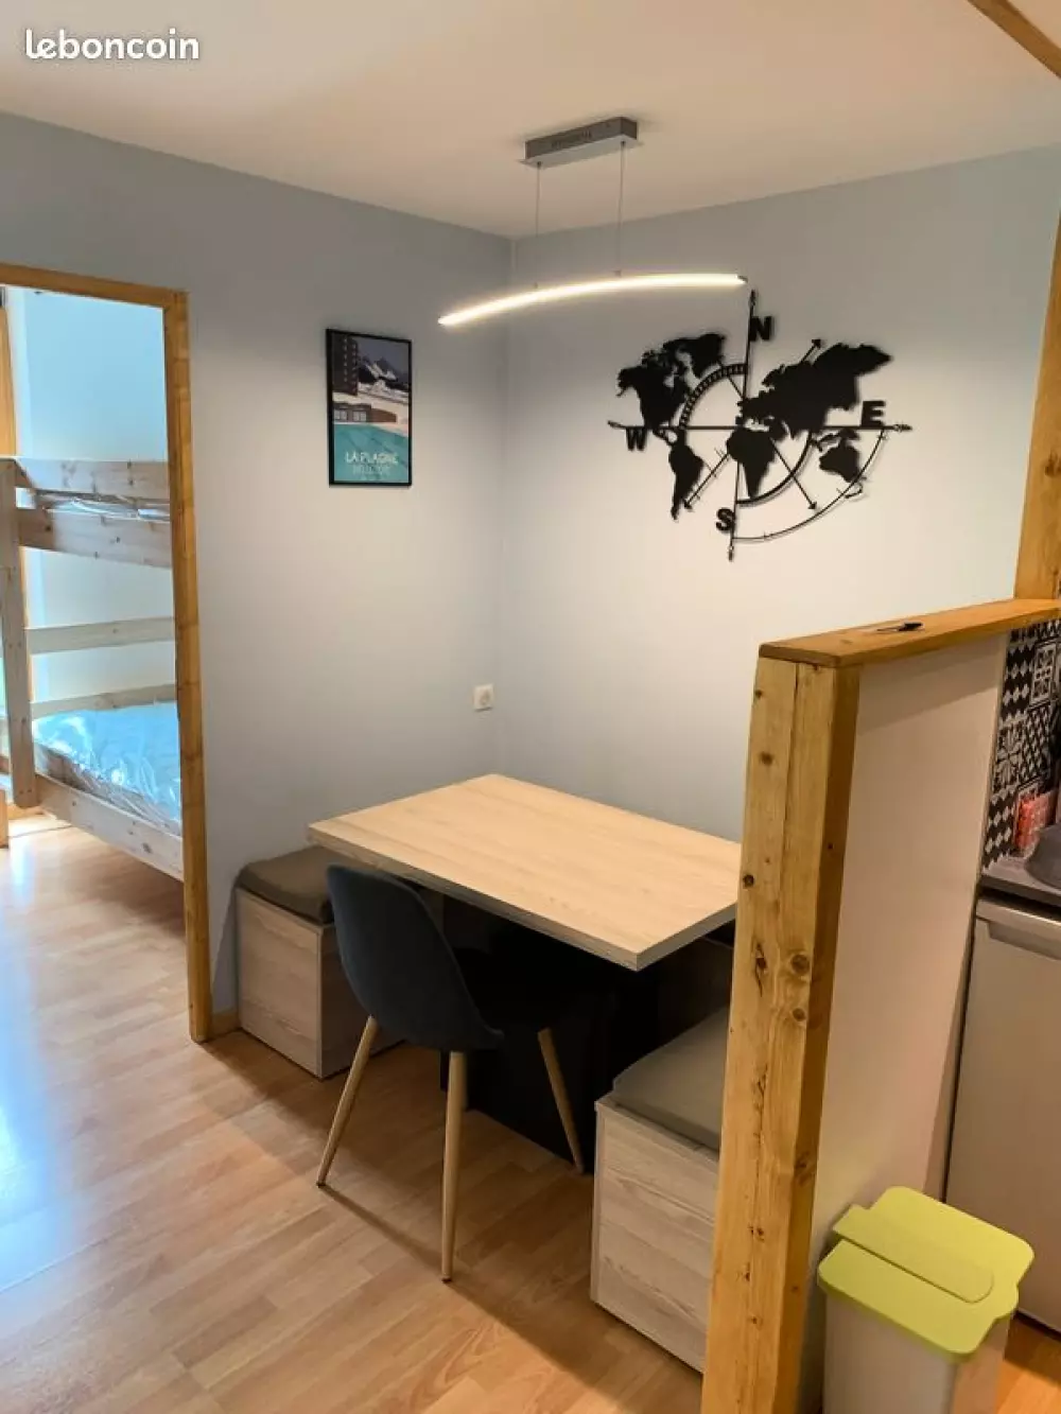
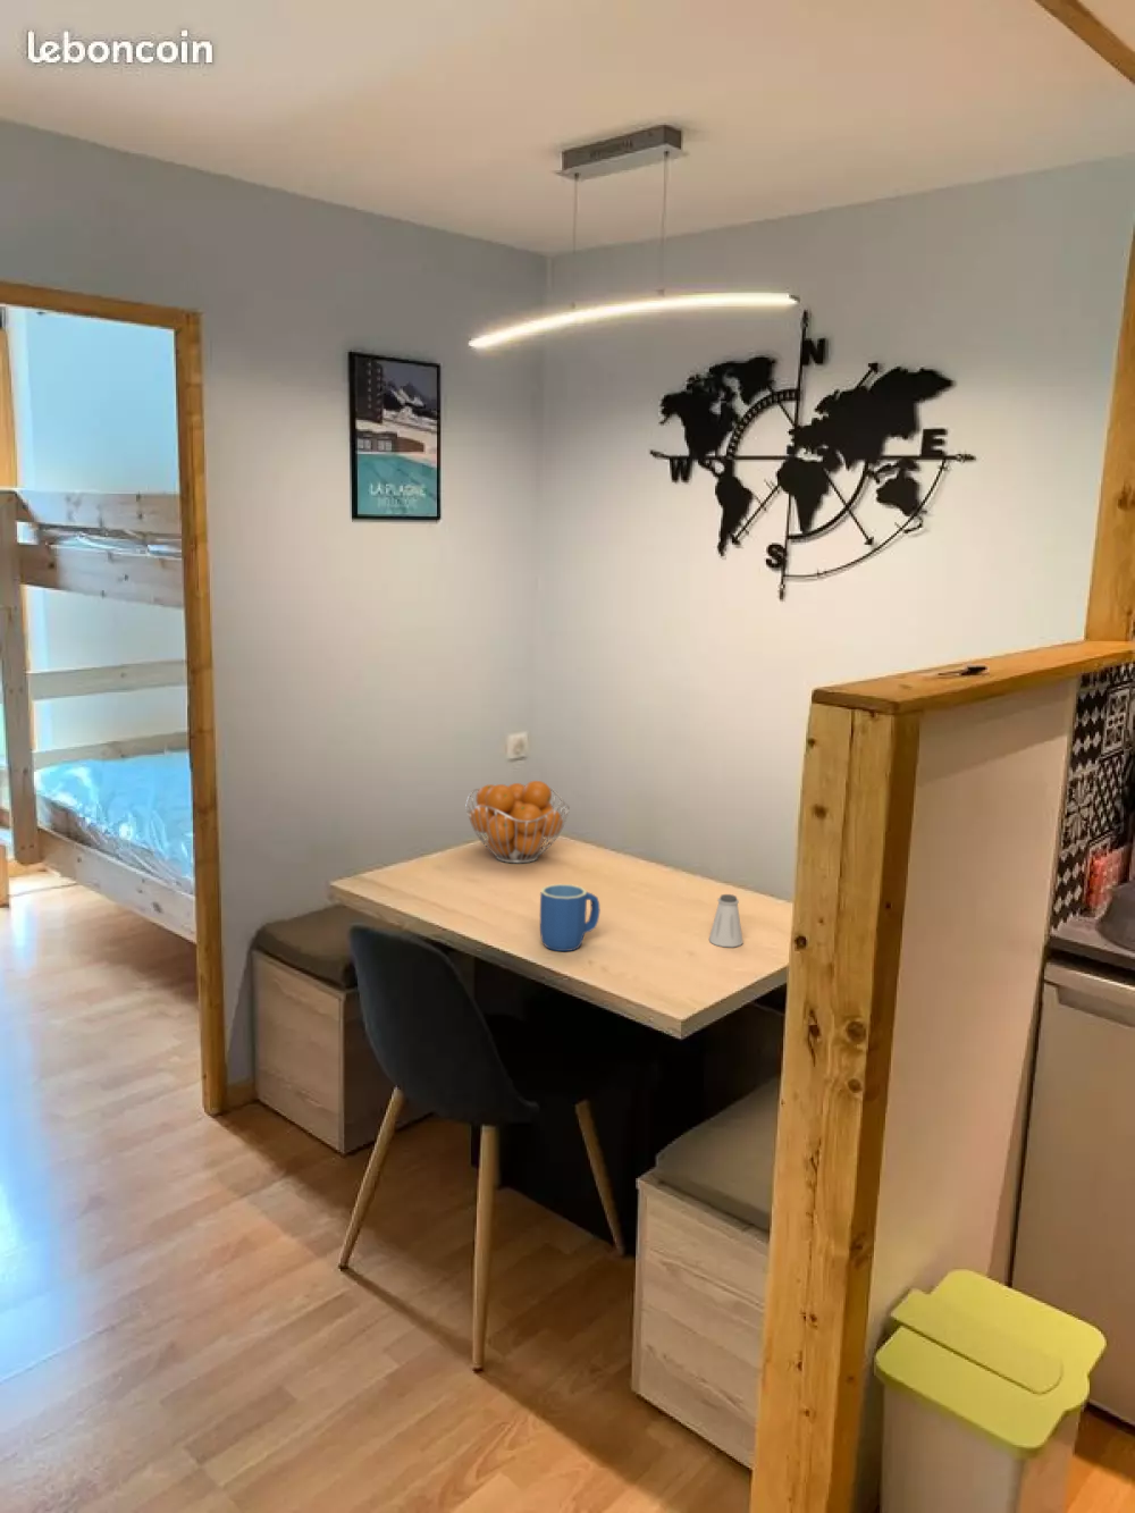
+ fruit basket (517, 819)
+ mug (568, 917)
+ saltshaker (726, 918)
